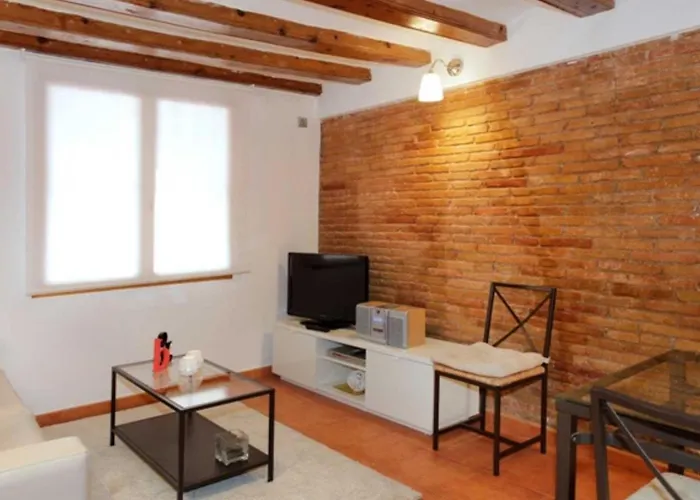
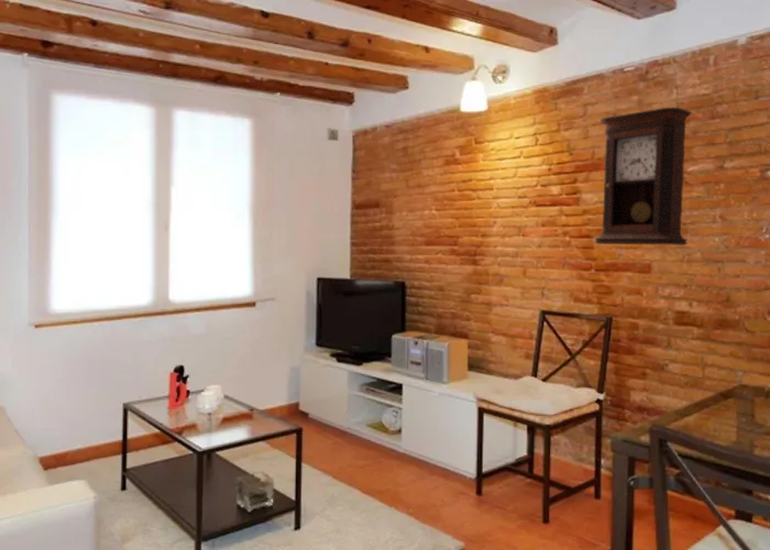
+ pendulum clock (638, 179)
